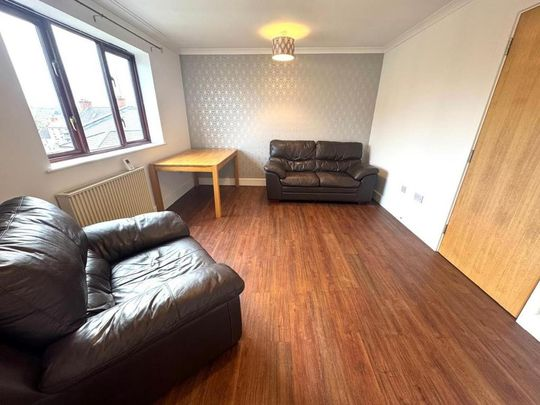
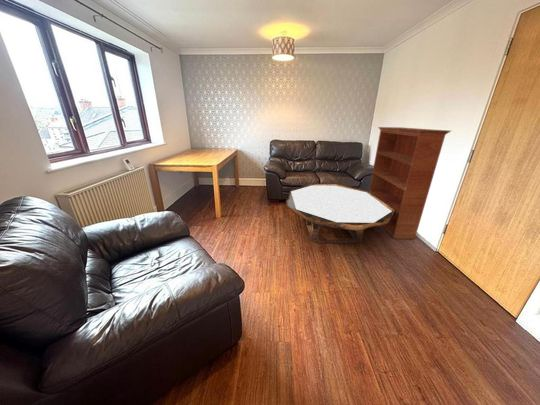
+ coffee table (333, 216)
+ bookcase (396, 179)
